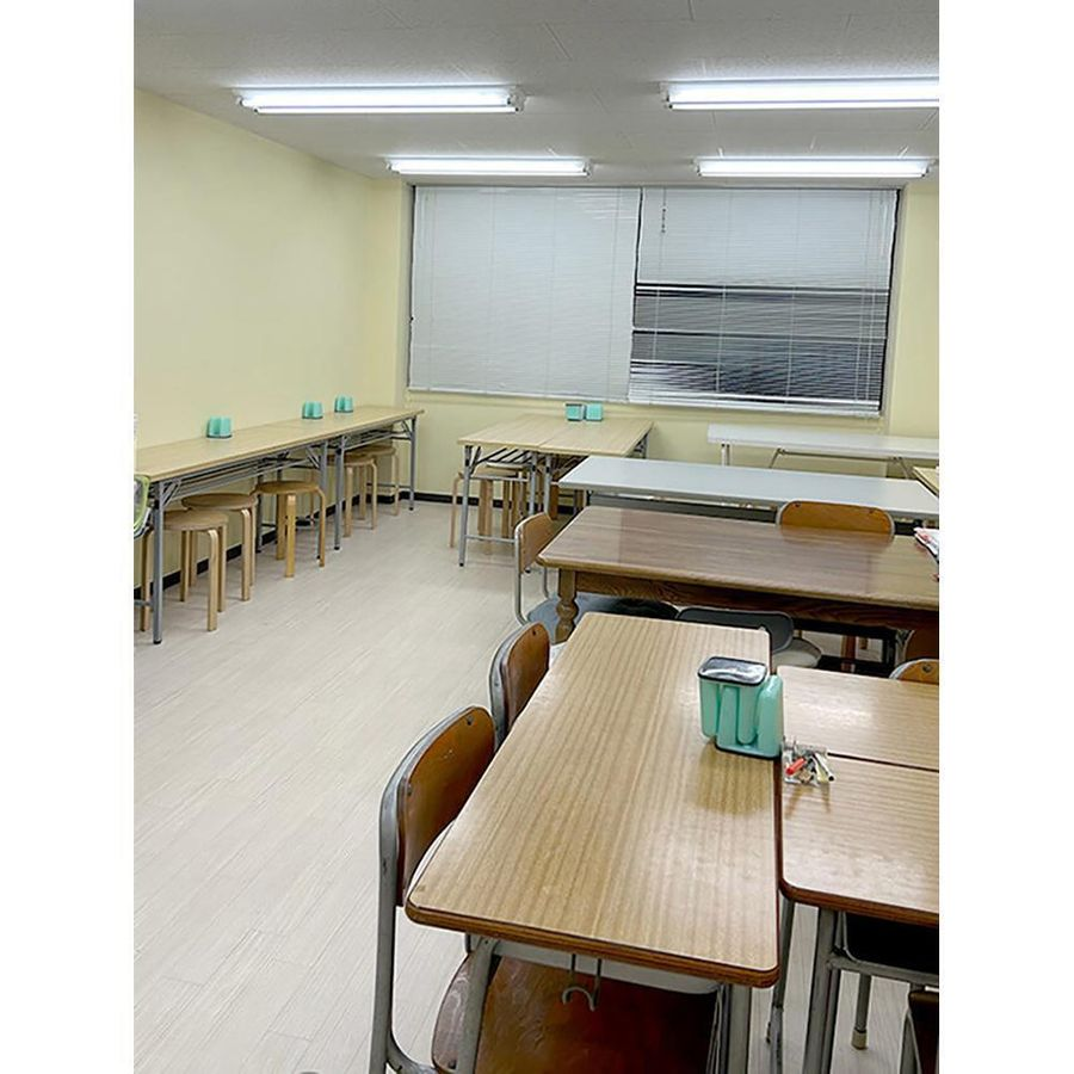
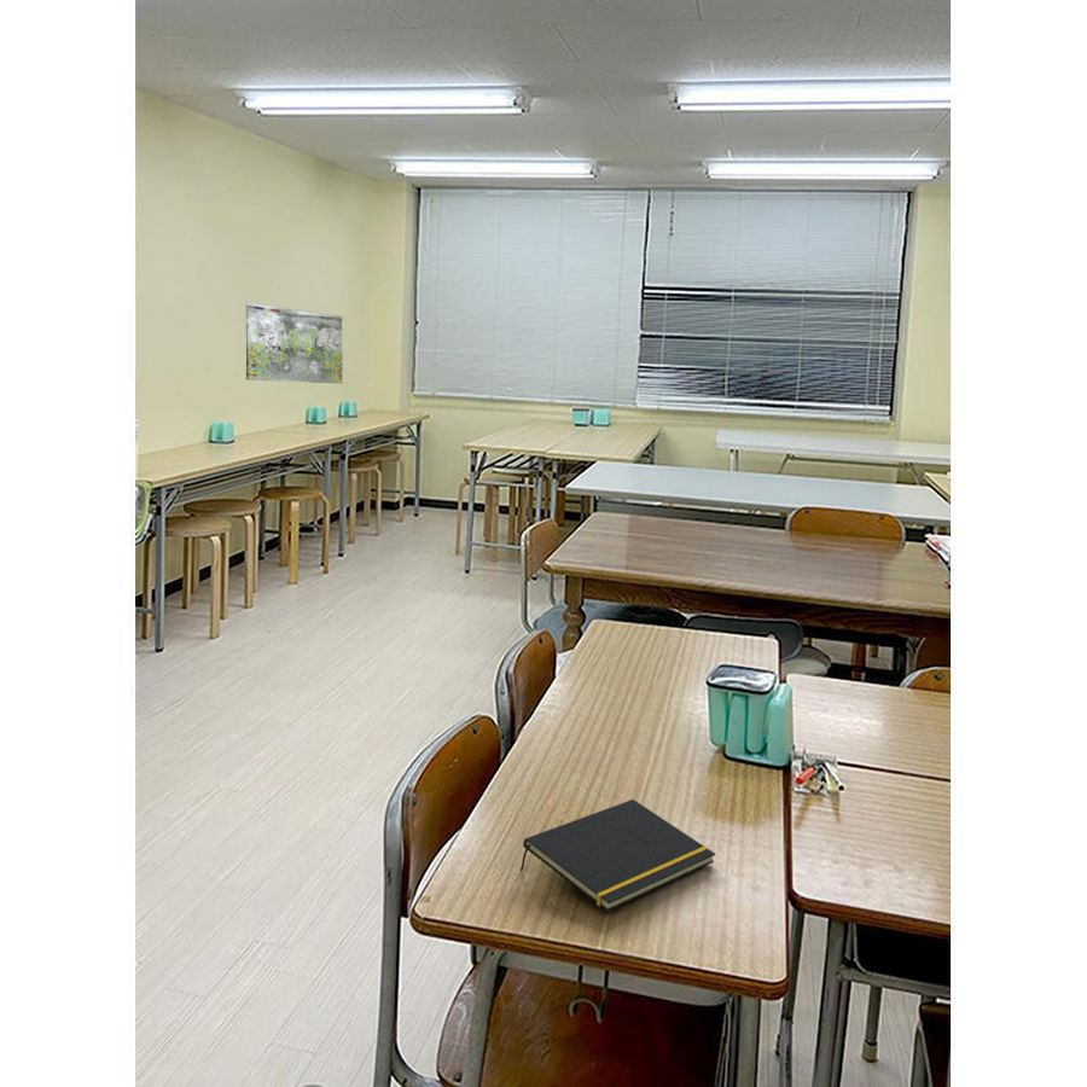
+ notepad (621, 850)
+ map (298, 345)
